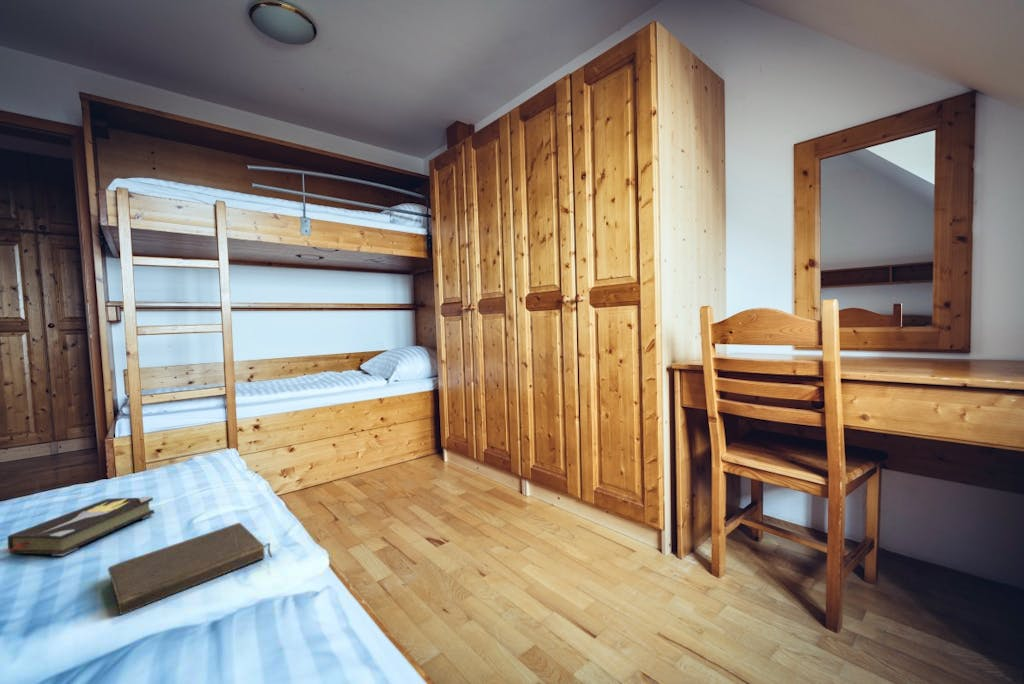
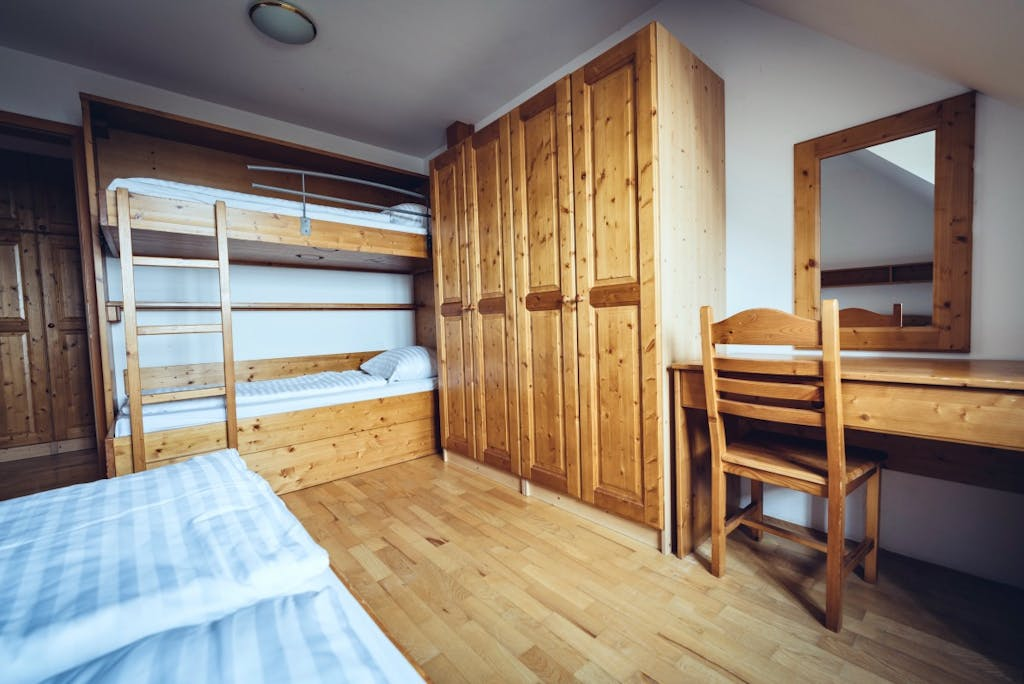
- hardback book (86, 522)
- hardcover book (195, 565)
